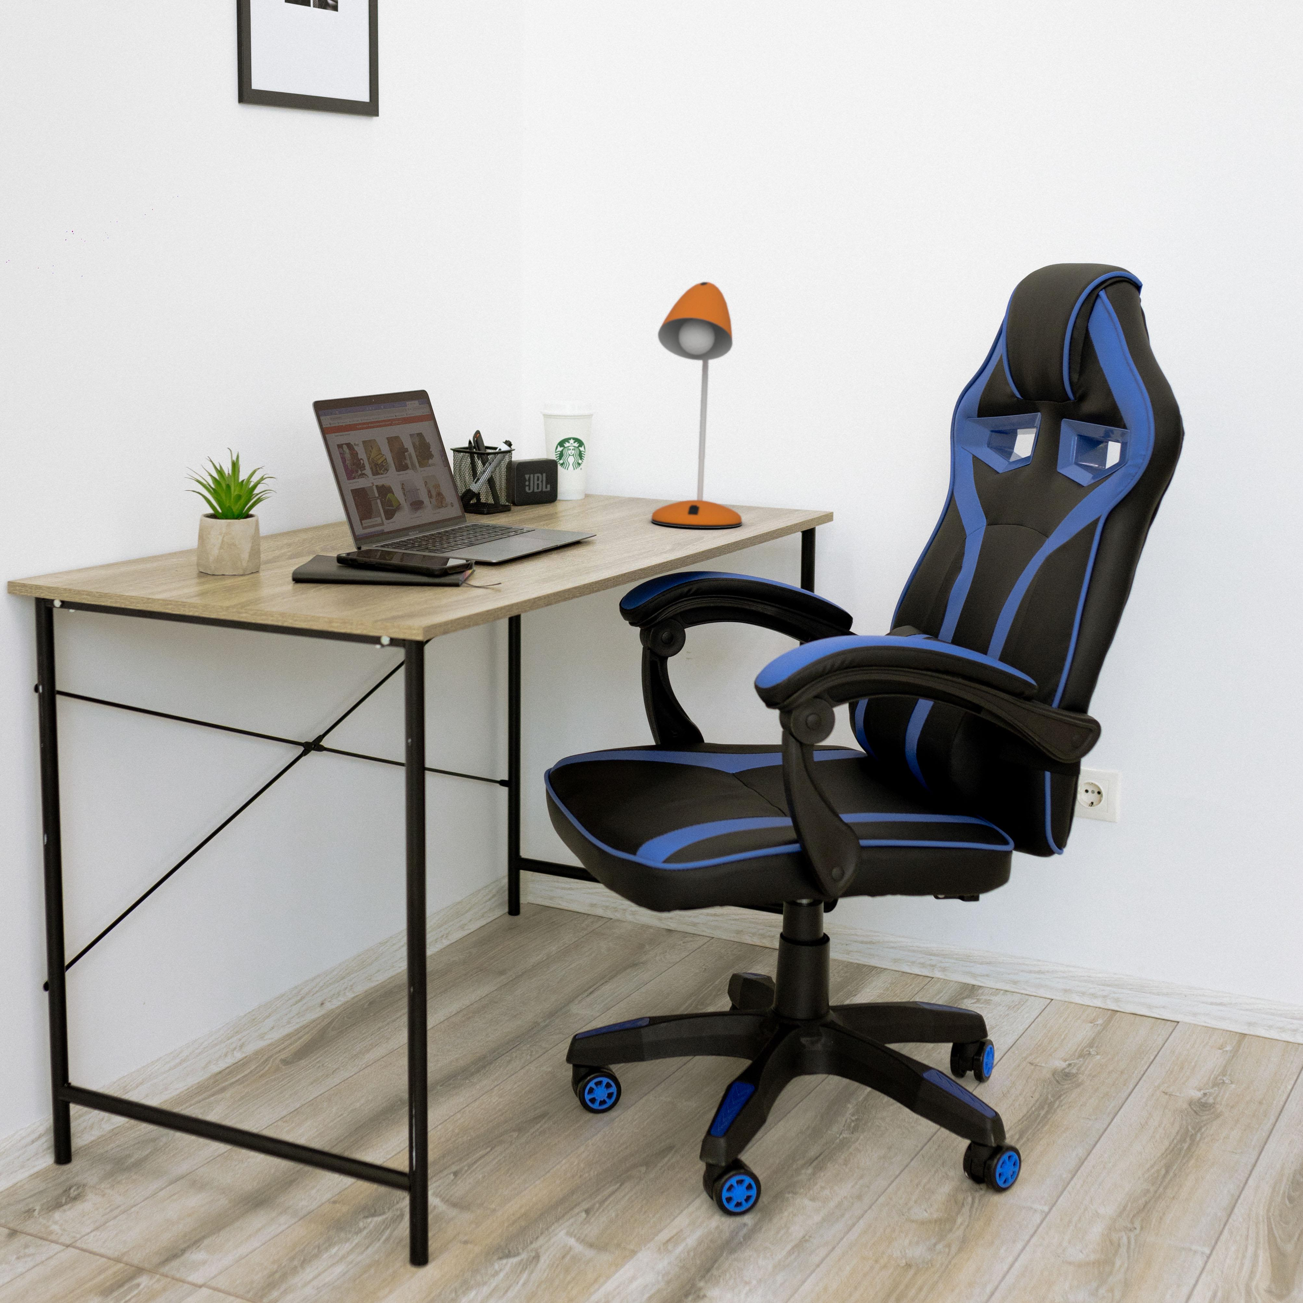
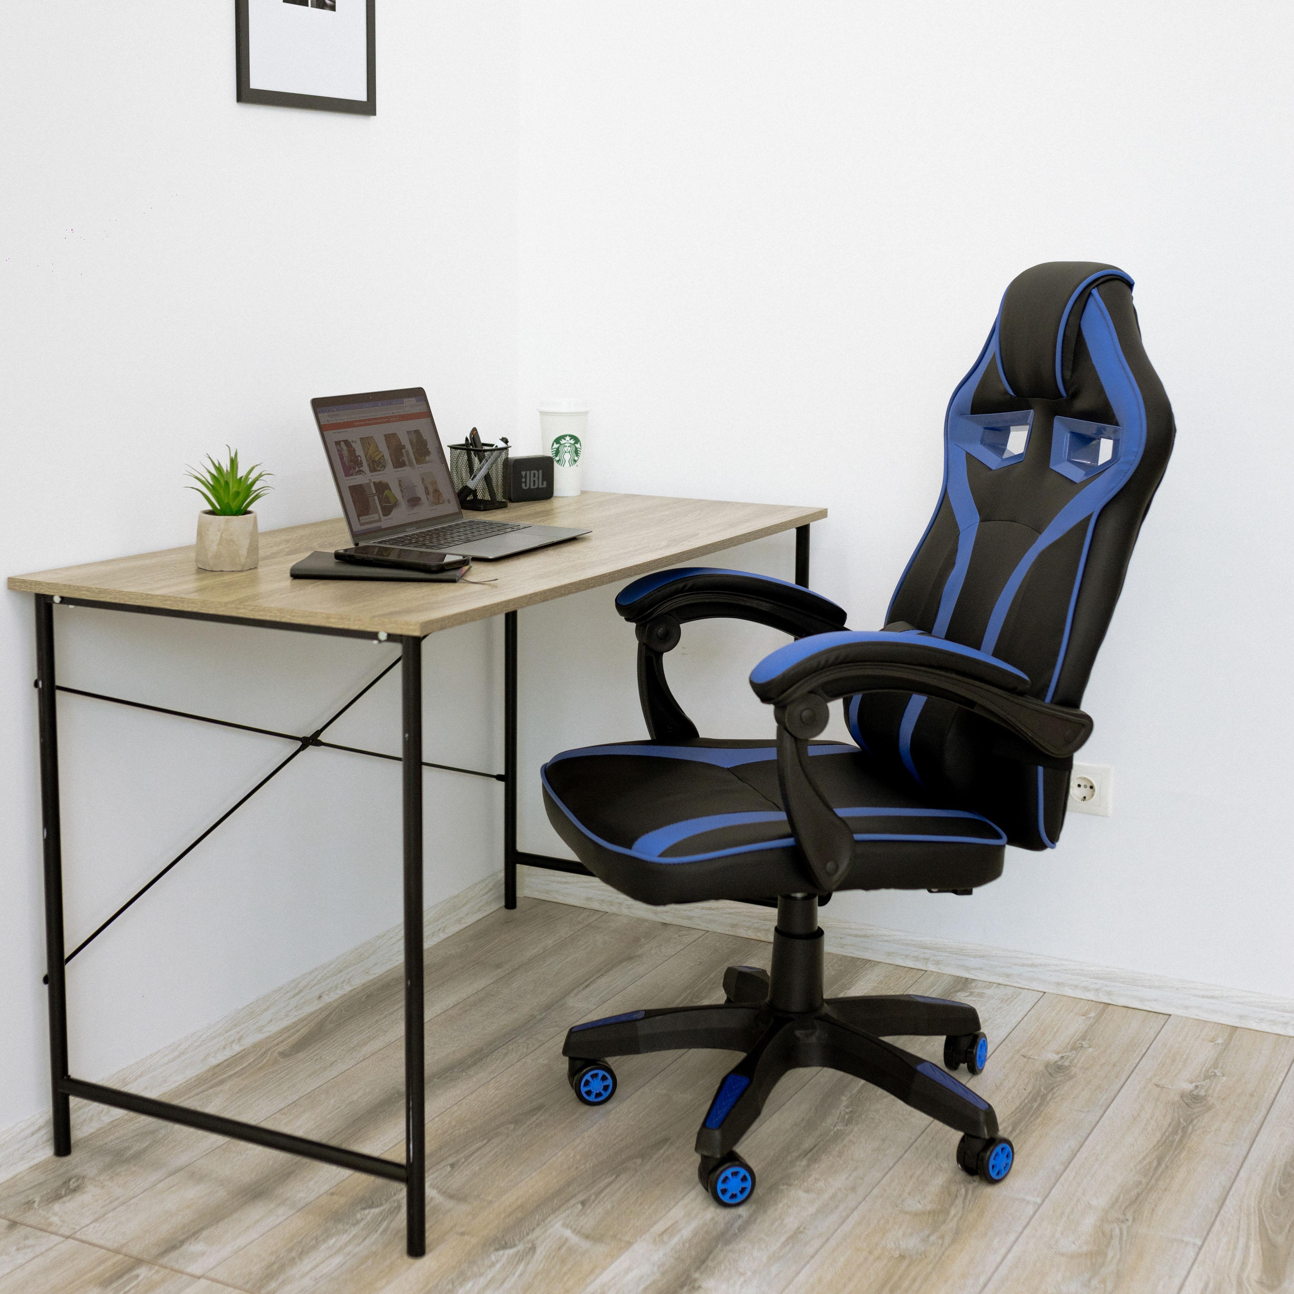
- desk lamp (700, 405)
